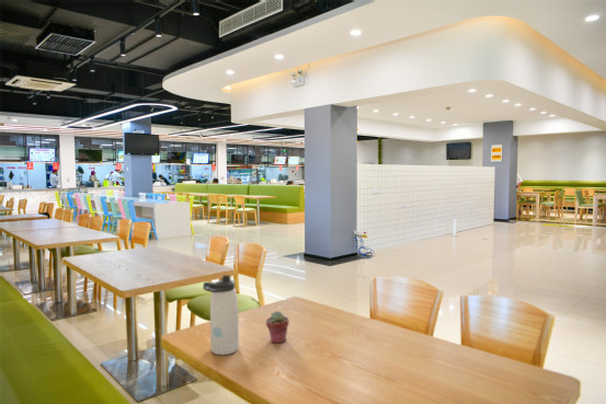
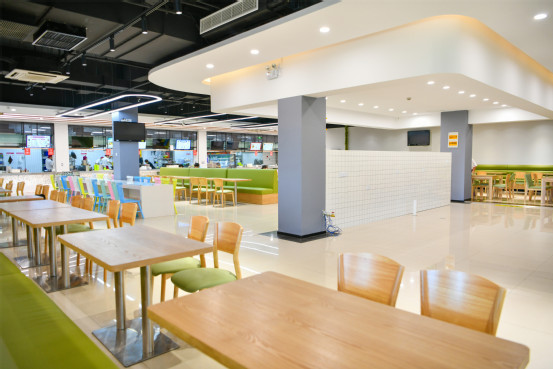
- thermos bottle (219, 312)
- potted succulent (277, 325)
